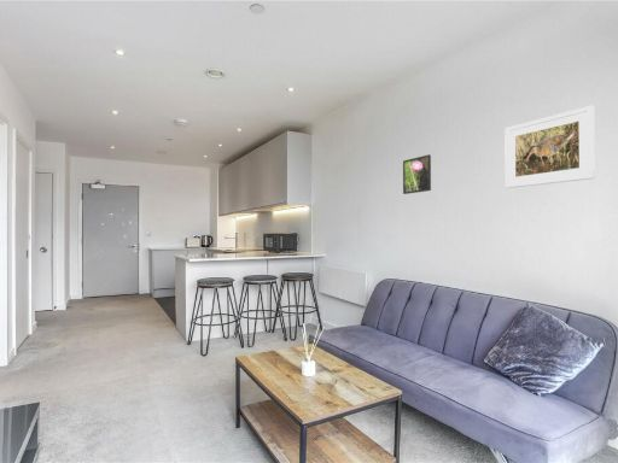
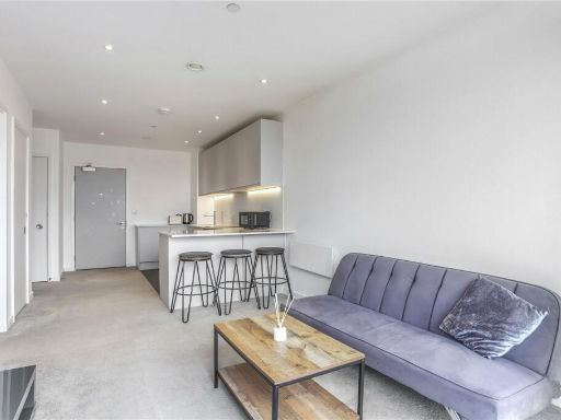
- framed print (415, 175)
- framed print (544, 151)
